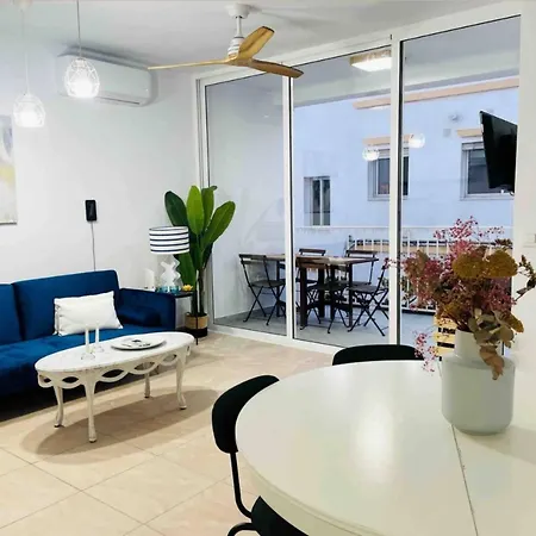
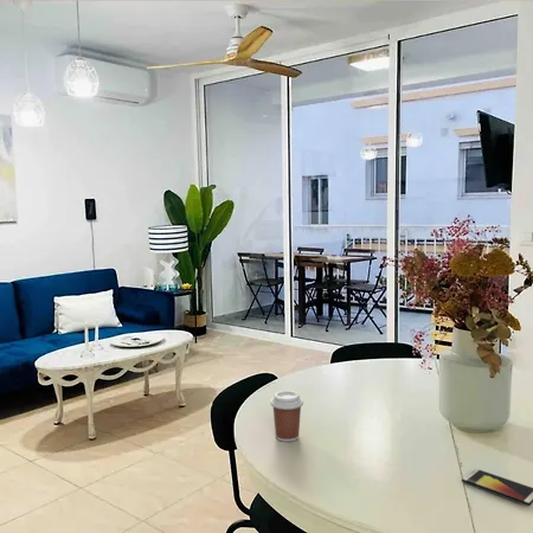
+ coffee cup (287, 416)
+ smartphone (500, 486)
